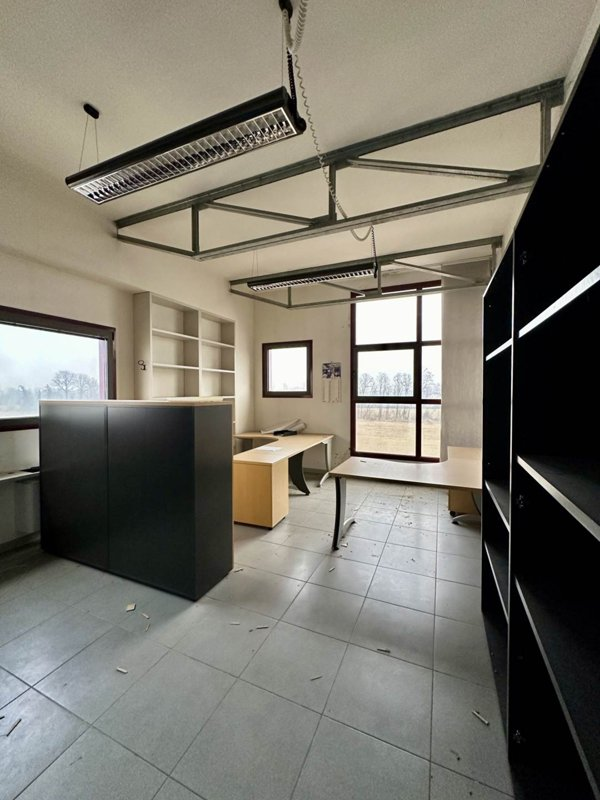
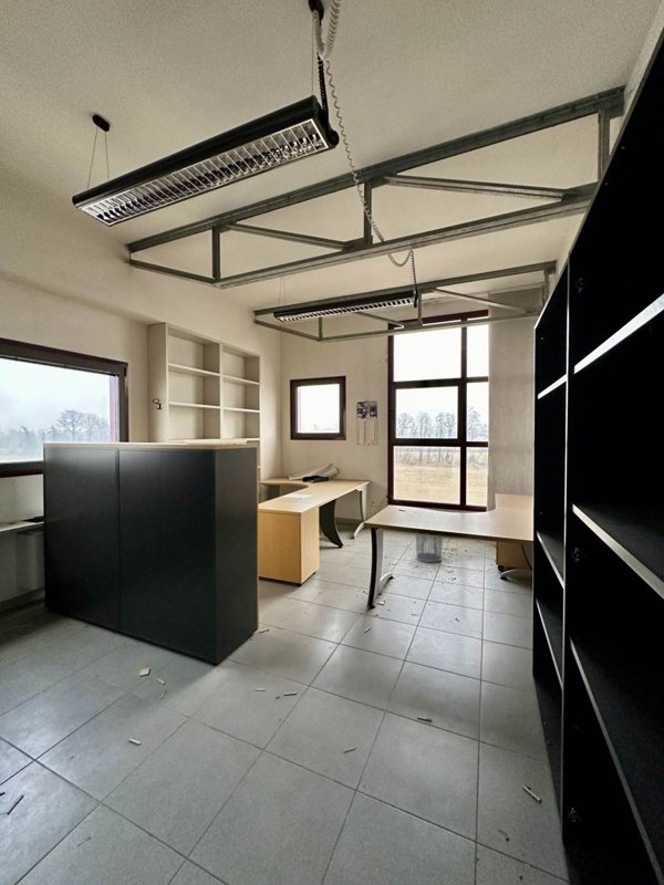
+ waste bin (428, 543)
